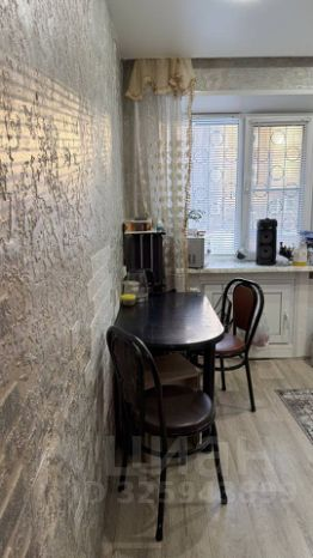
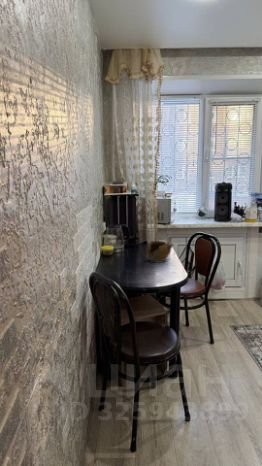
+ teapot (160, 251)
